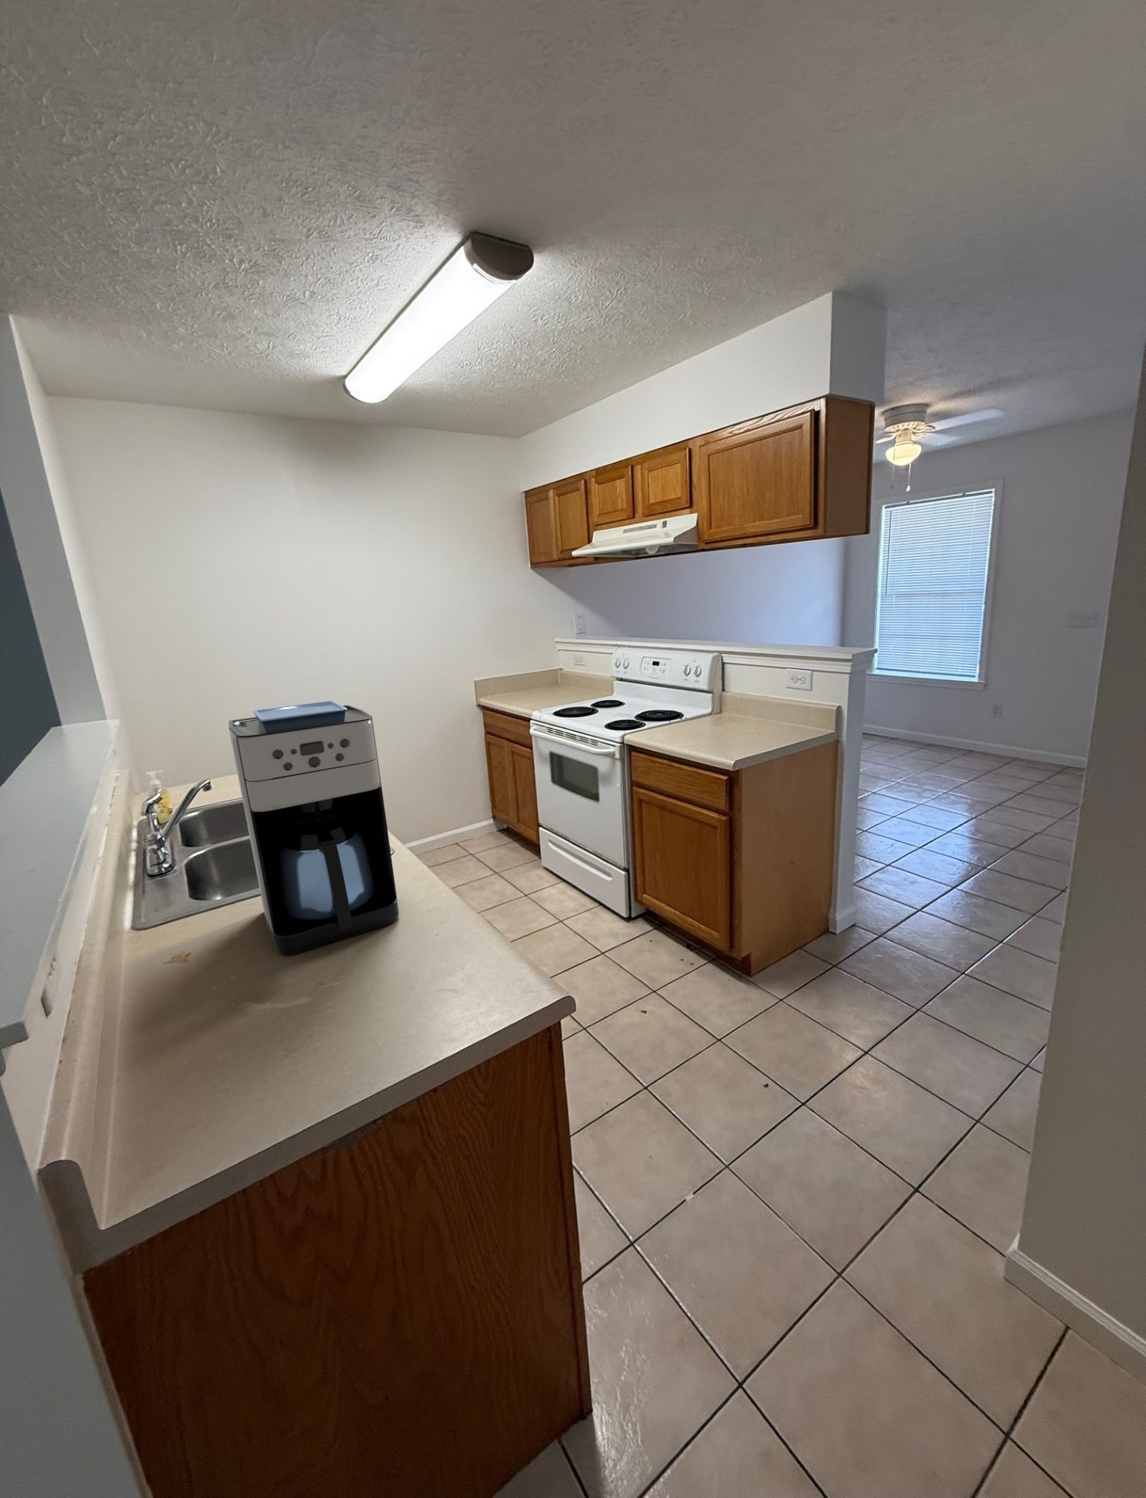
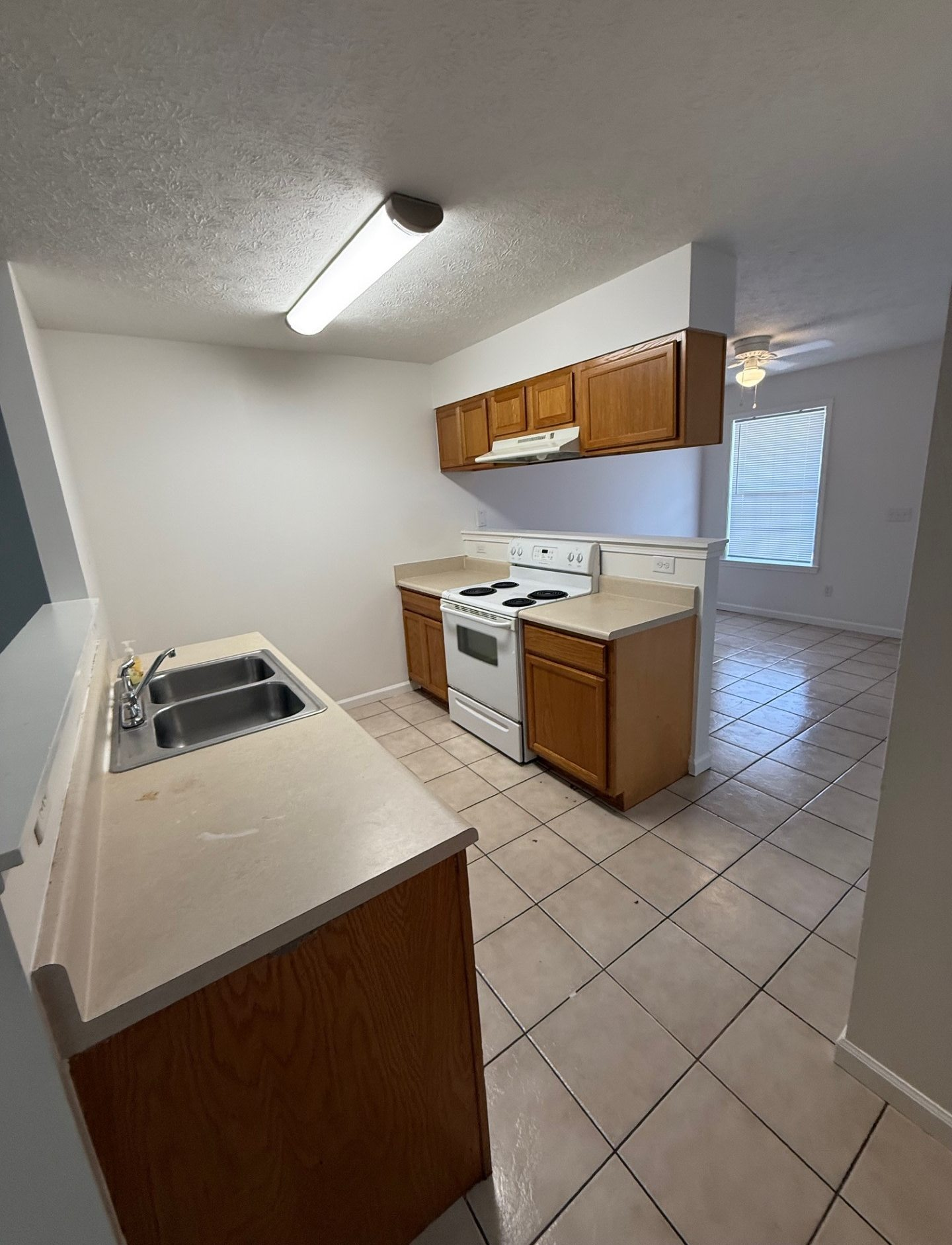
- coffee maker (318, 821)
